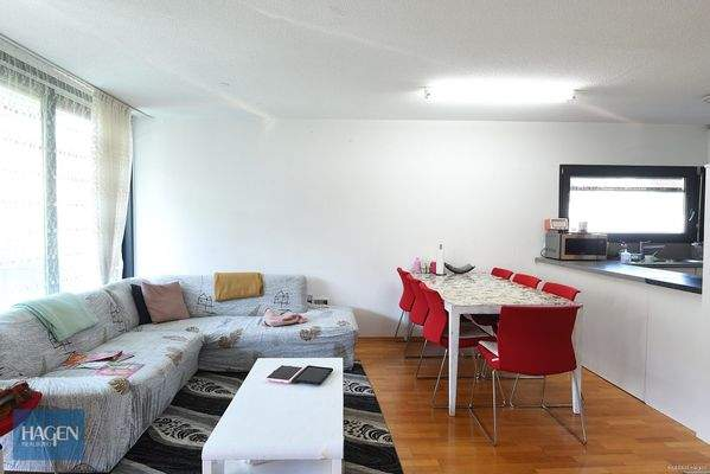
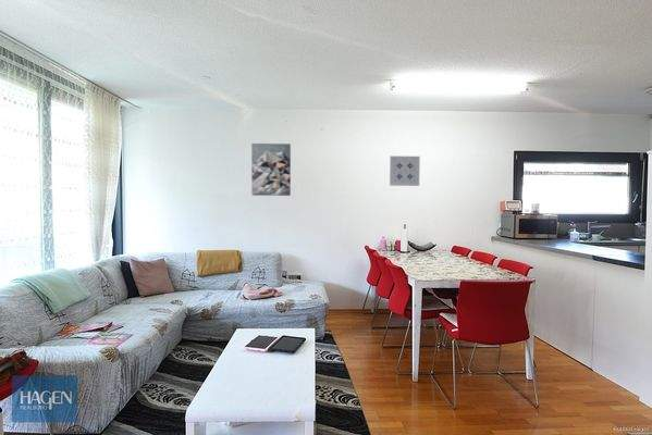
+ wall art (404, 171)
+ wall art (271, 170)
